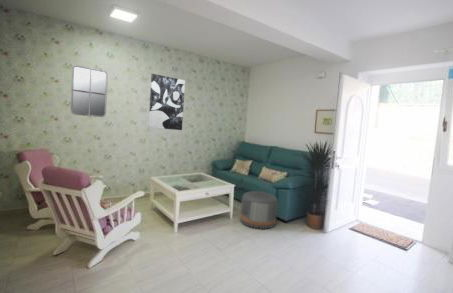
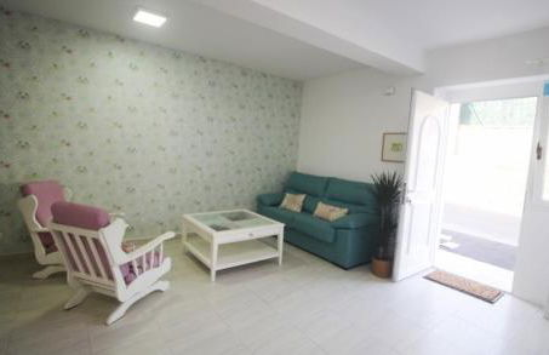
- home mirror (89, 92)
- pouf (258, 207)
- wall art (167, 103)
